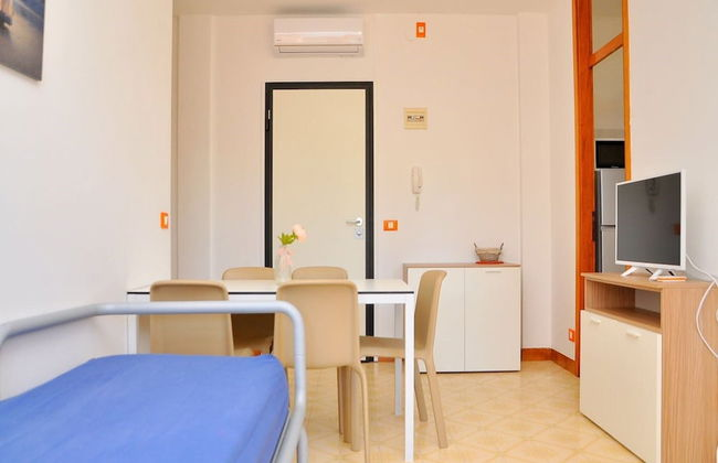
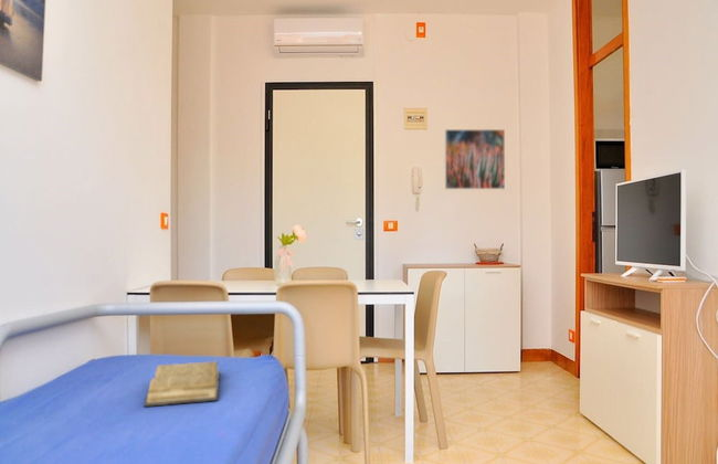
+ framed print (474, 159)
+ diary (186, 378)
